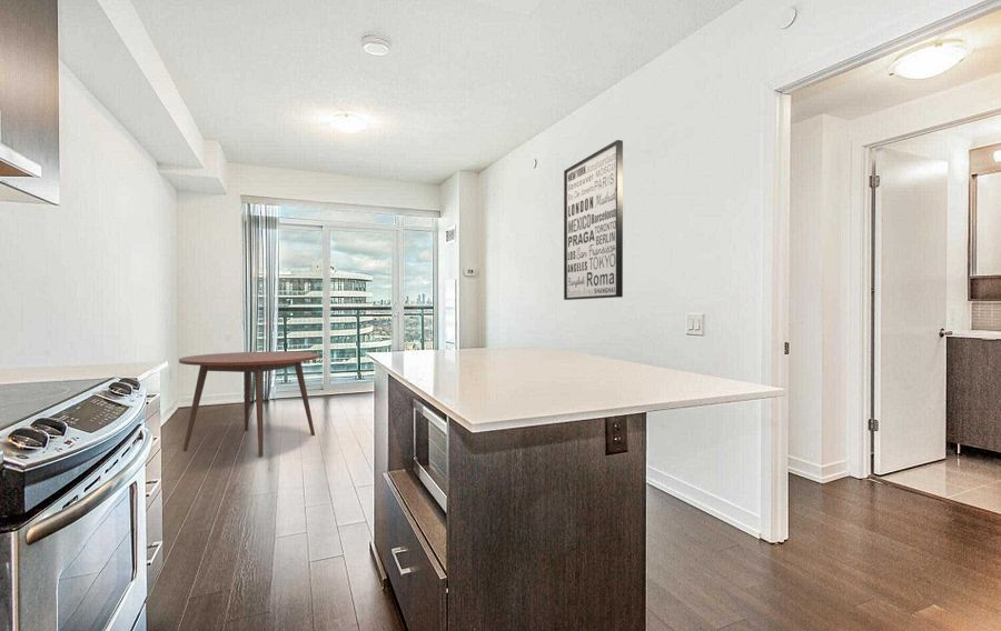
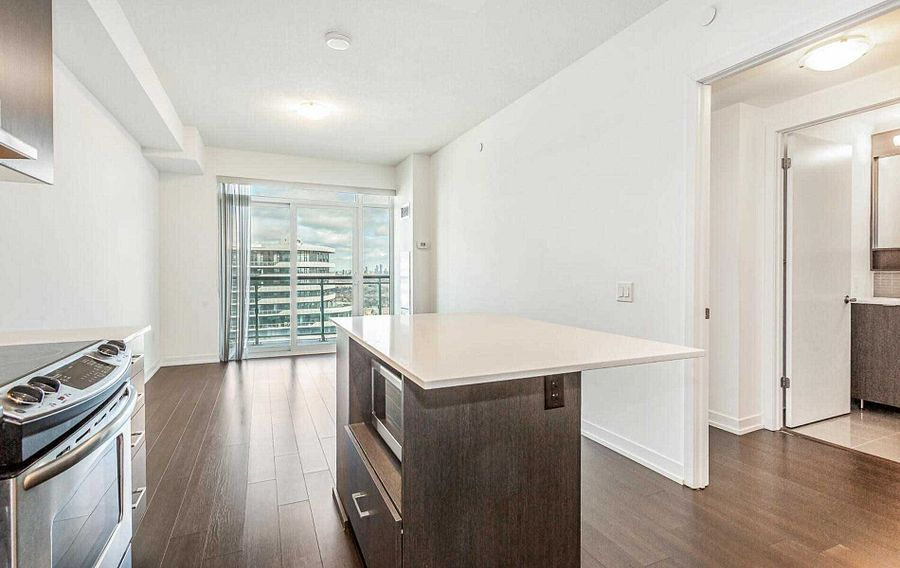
- dining table (249, 399)
- wall art (589, 228)
